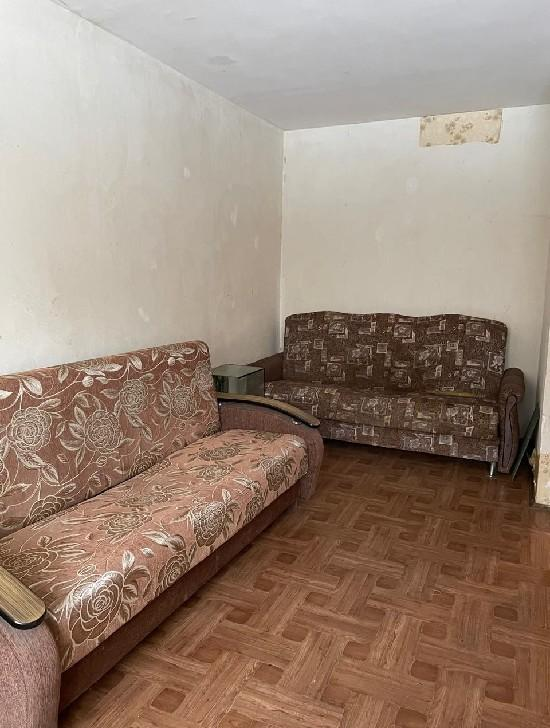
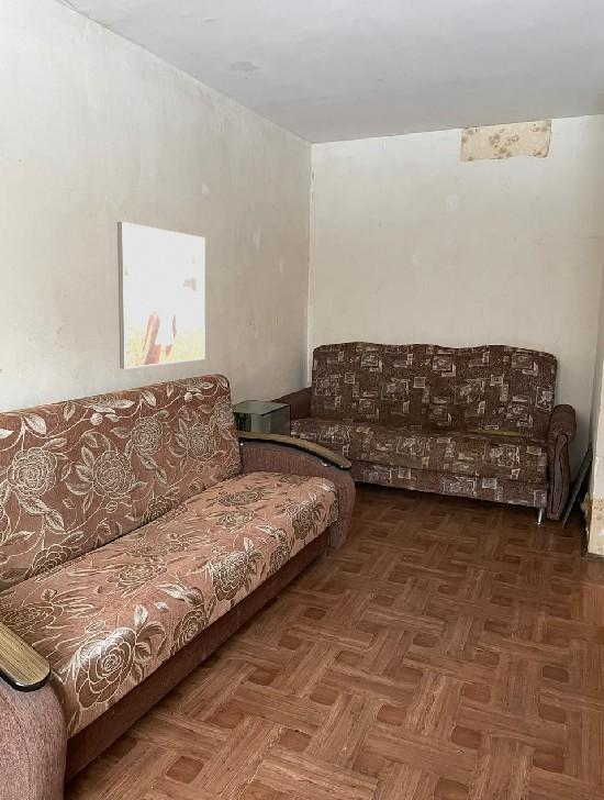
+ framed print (166, 298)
